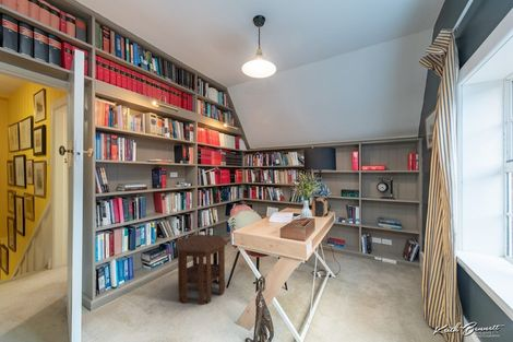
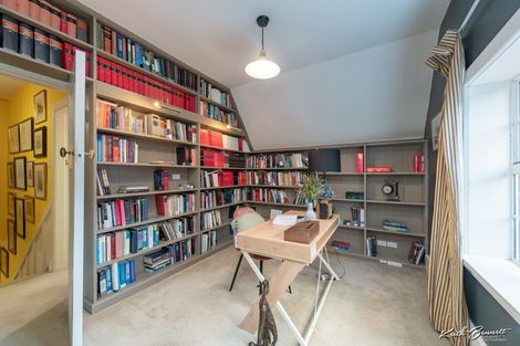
- side table (201, 266)
